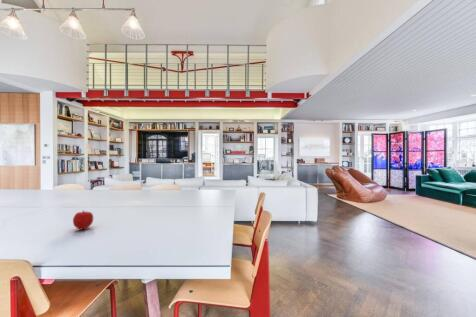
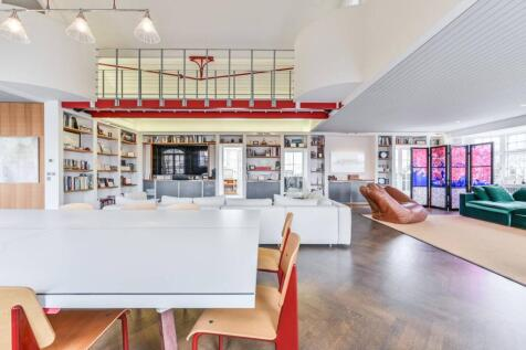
- fruit (83, 219)
